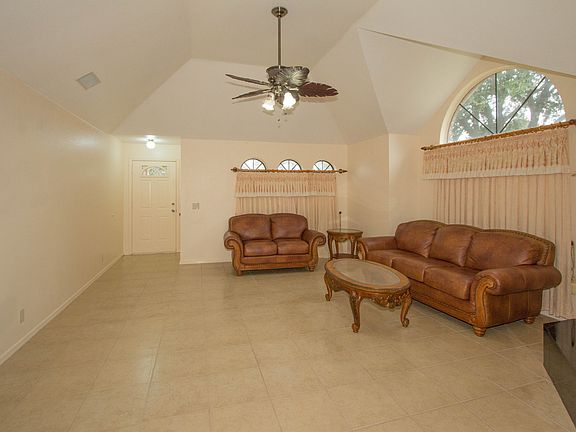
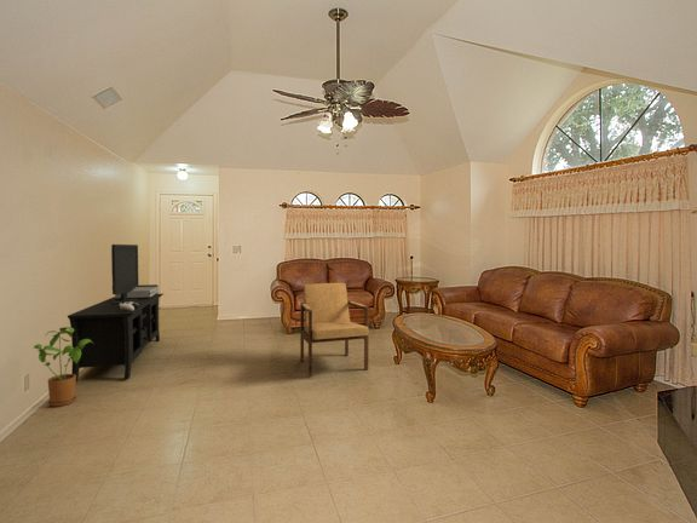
+ house plant (65, 366)
+ armchair (332, 326)
+ media console (125, 301)
